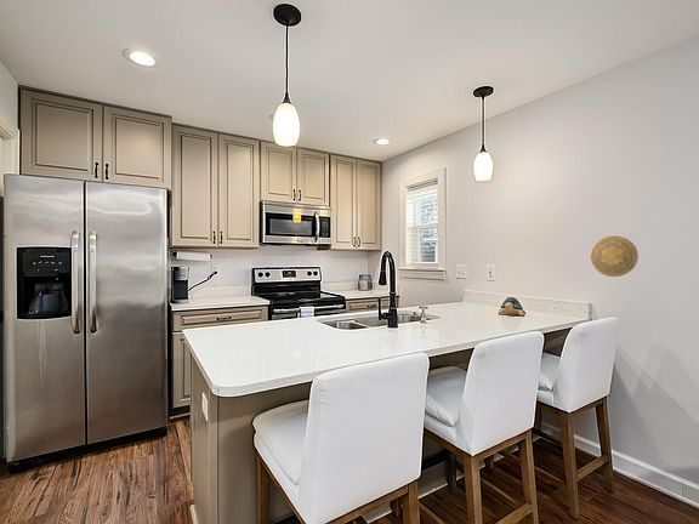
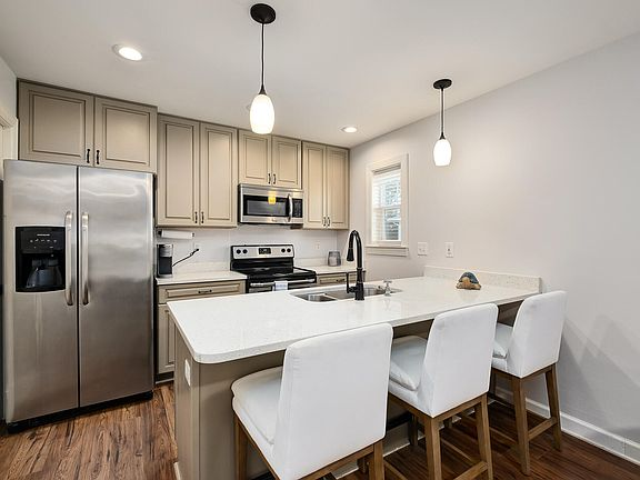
- decorative plate (612, 256)
